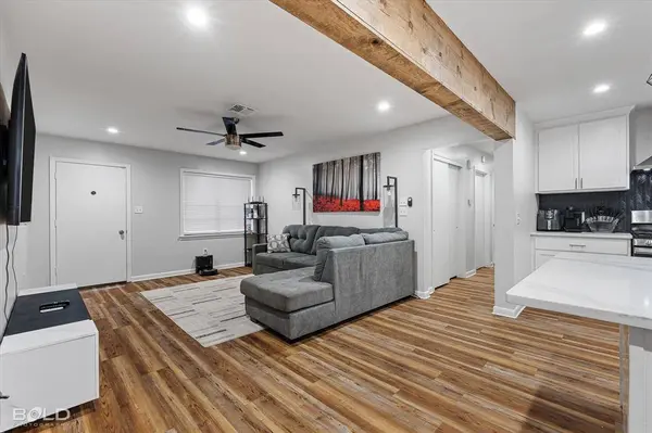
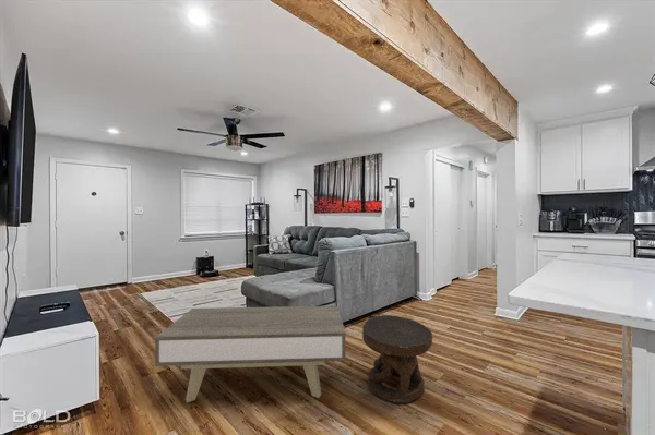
+ side table (395, 355)
+ coffee table (260, 348)
